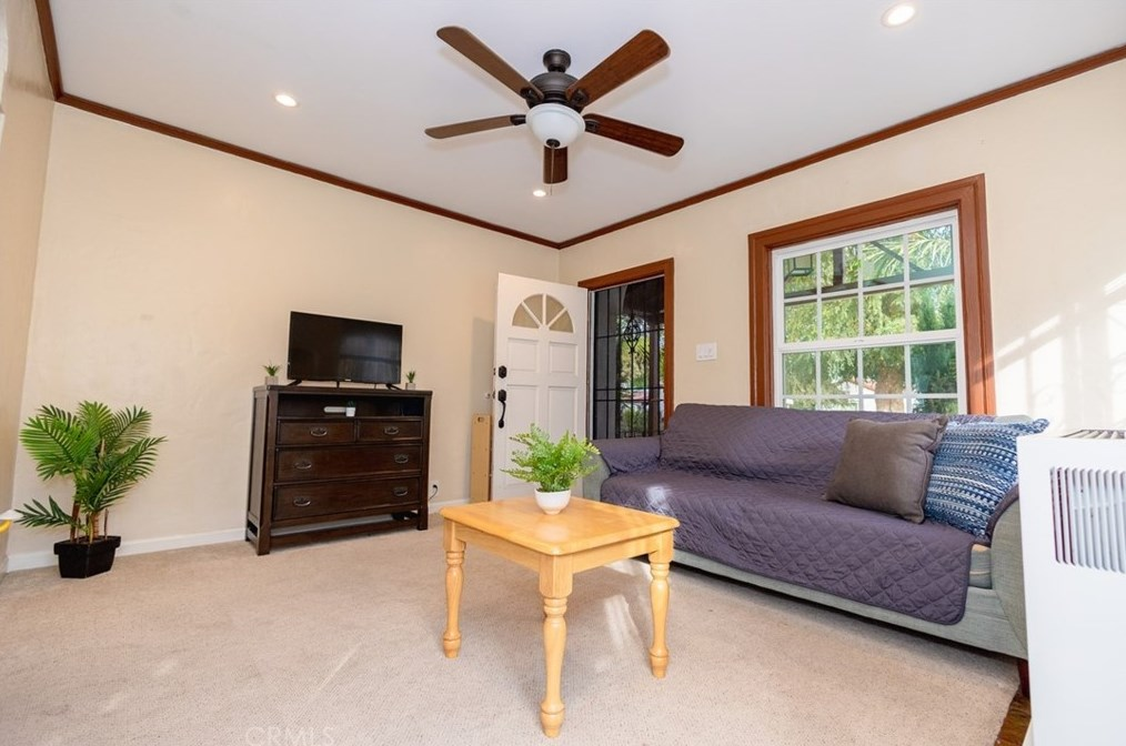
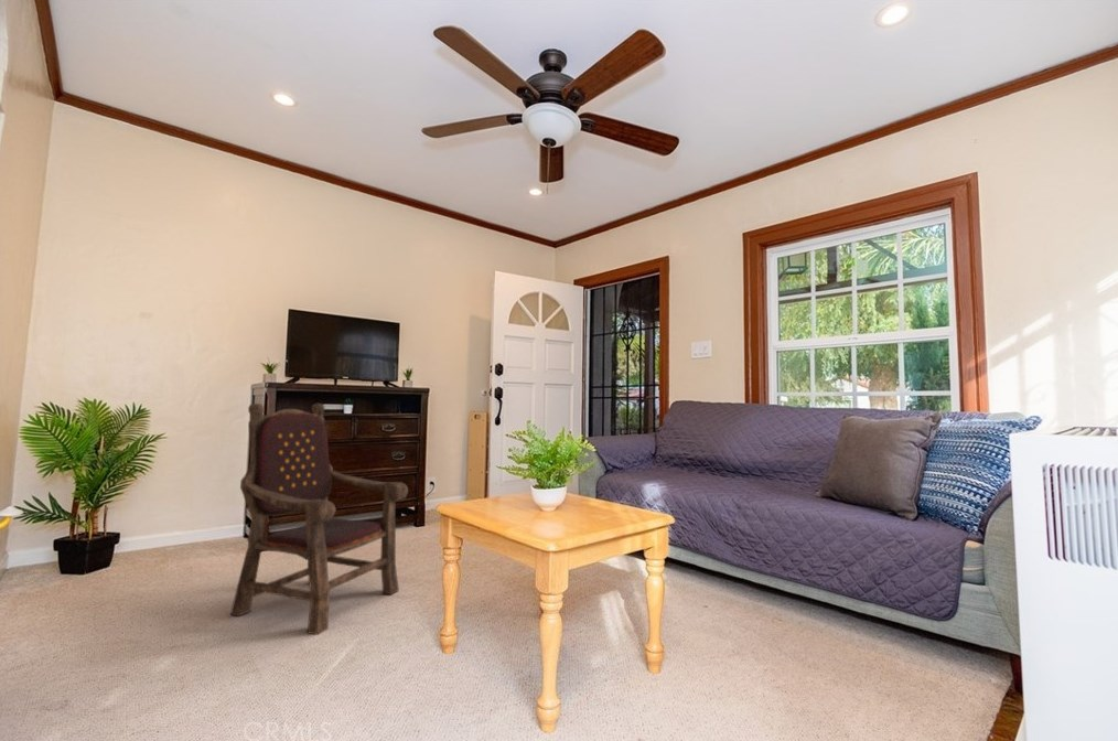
+ armchair (323, 502)
